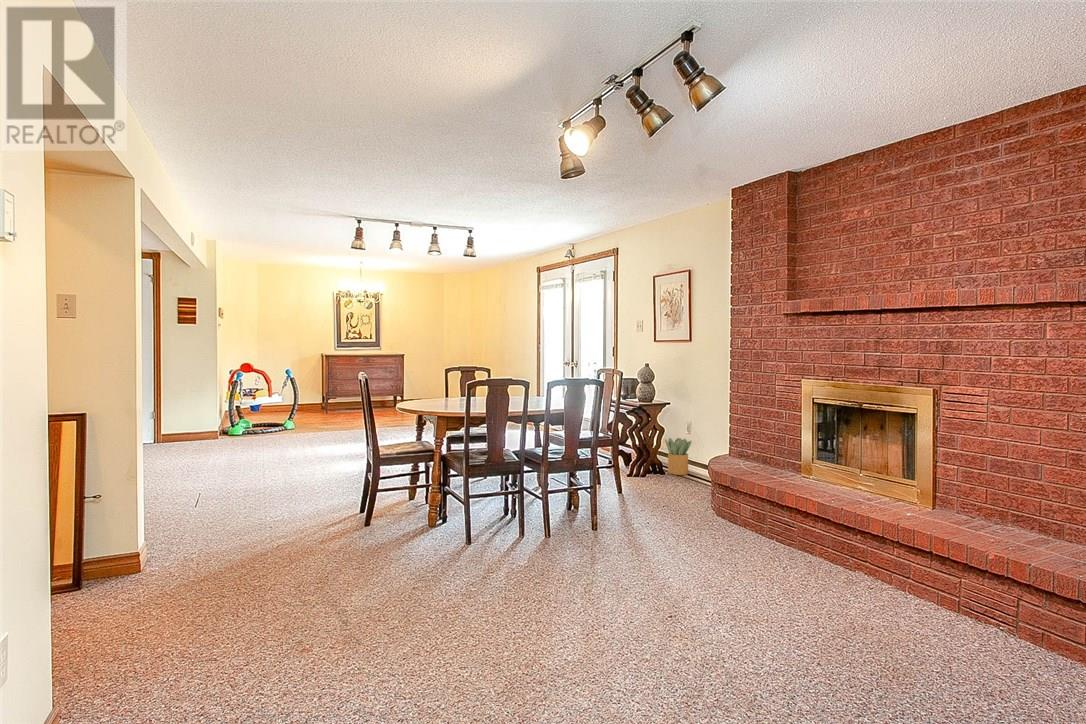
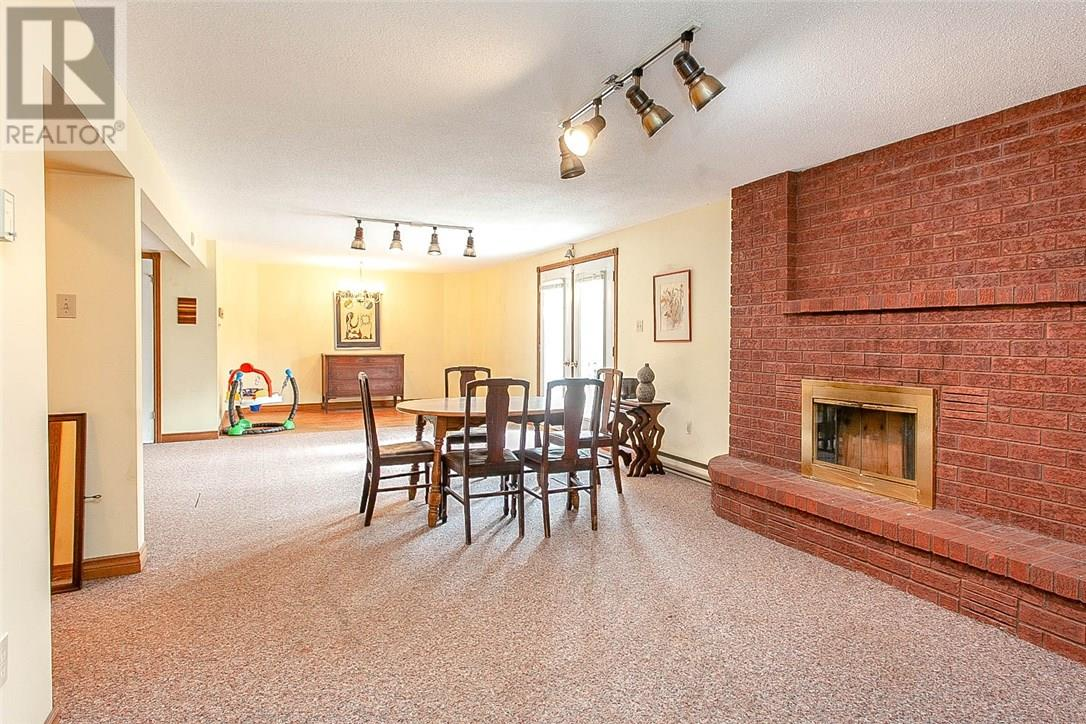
- potted plant (677, 455)
